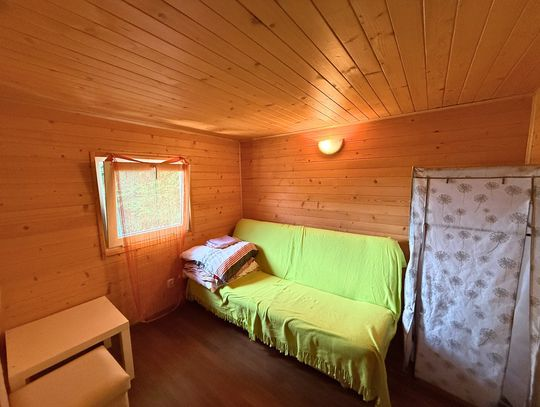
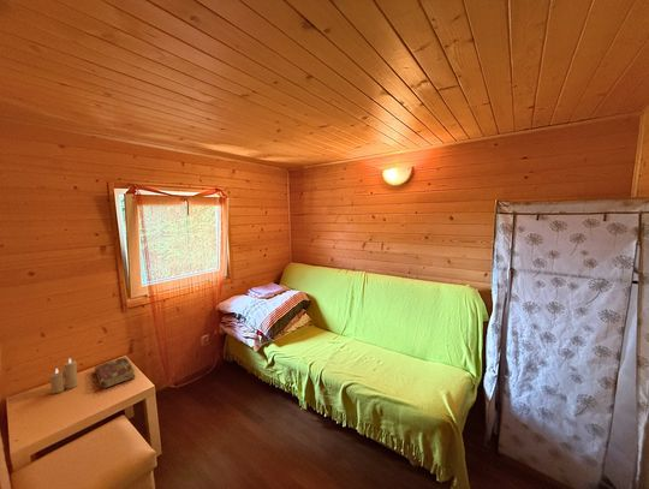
+ candle (64, 374)
+ book (114, 371)
